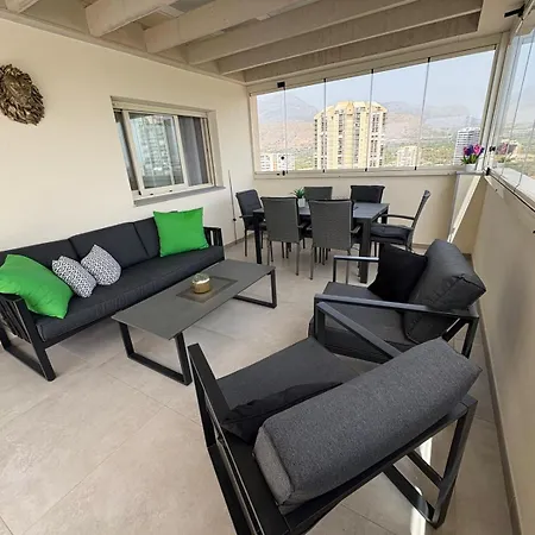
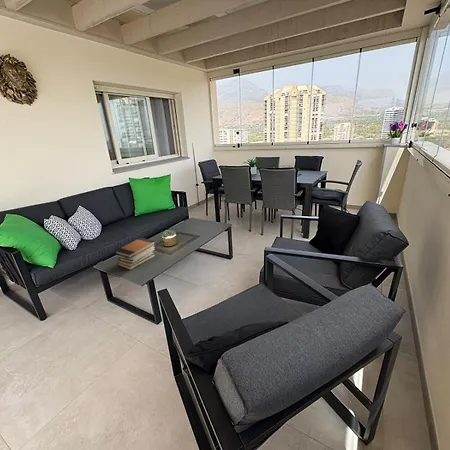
+ book stack (136, 252)
